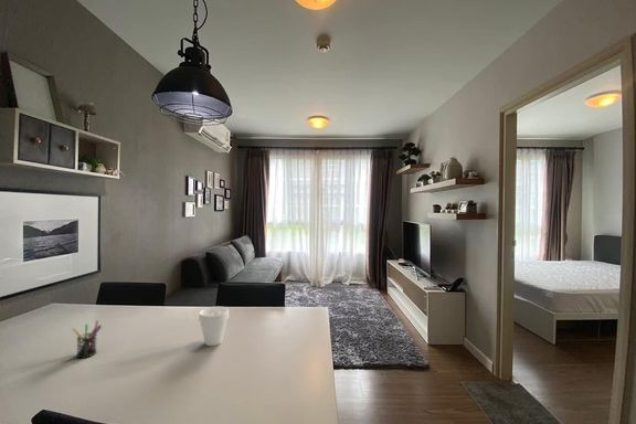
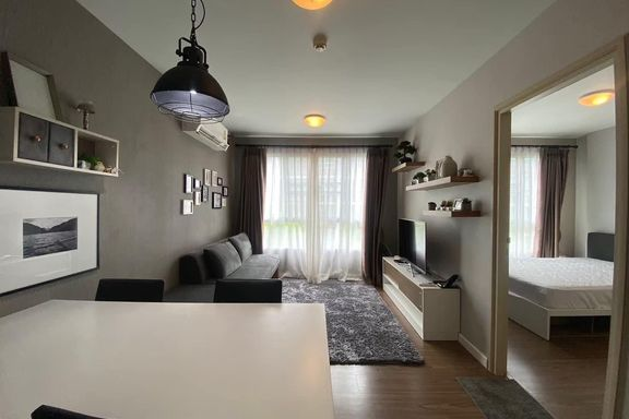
- cup (213, 326)
- pen holder (87, 338)
